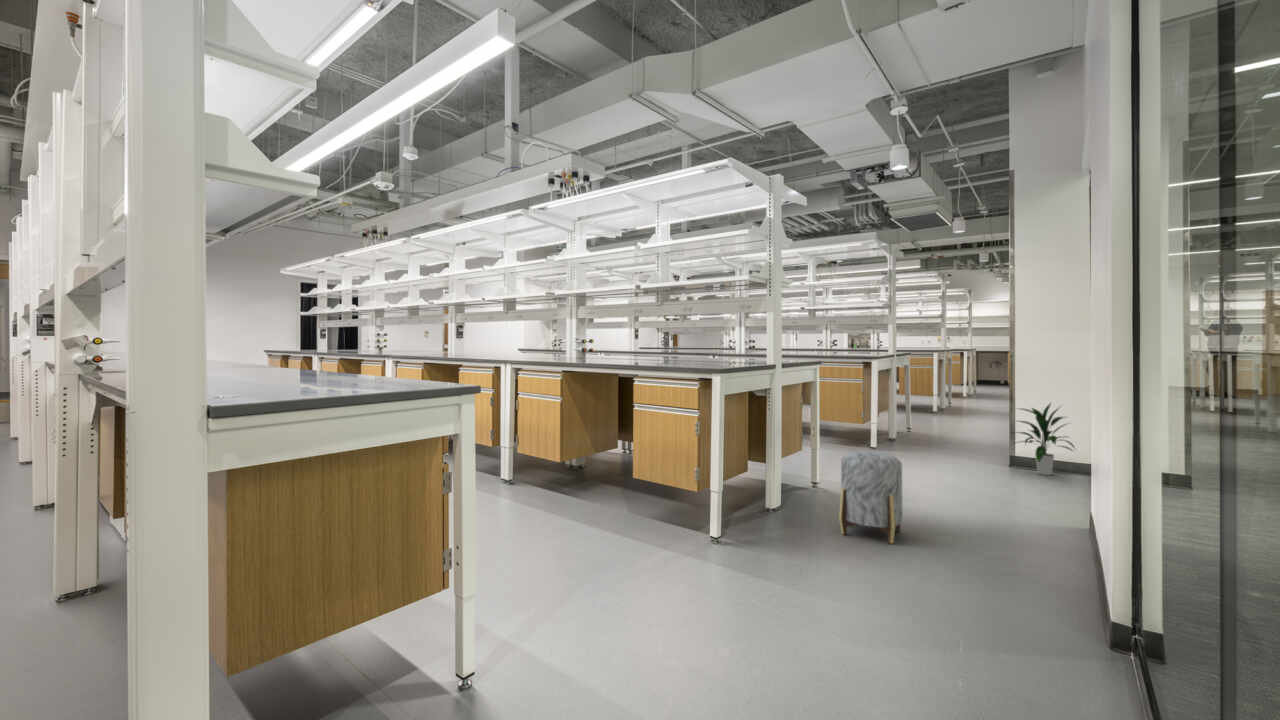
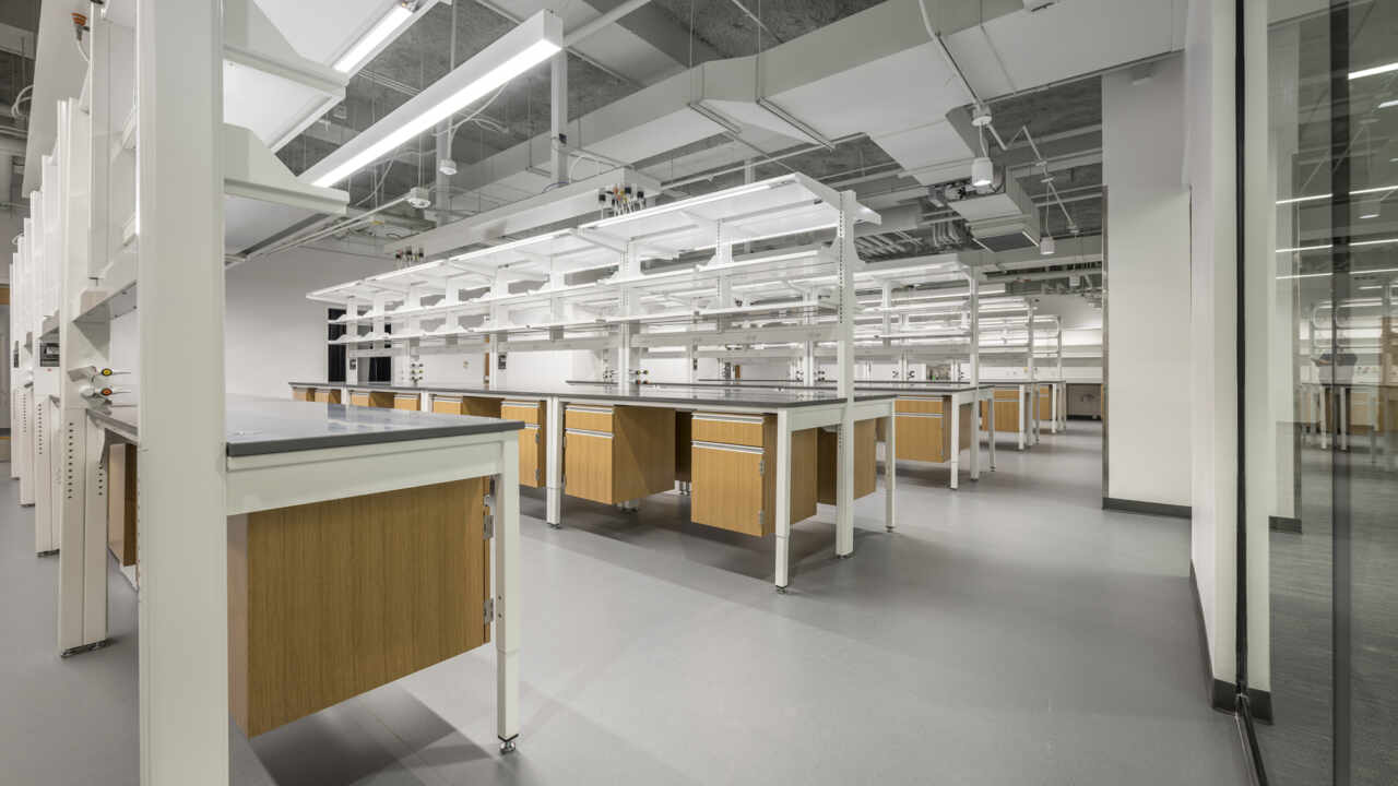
- indoor plant (1043, 437)
- stool (871, 492)
